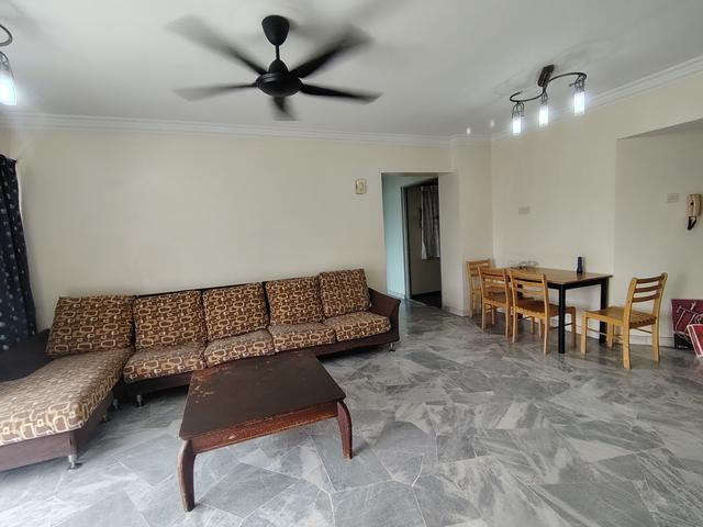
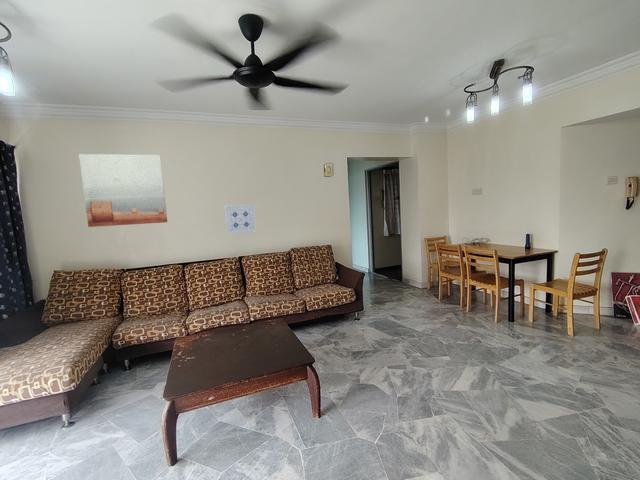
+ wall art (240, 219)
+ wall art (125, 190)
